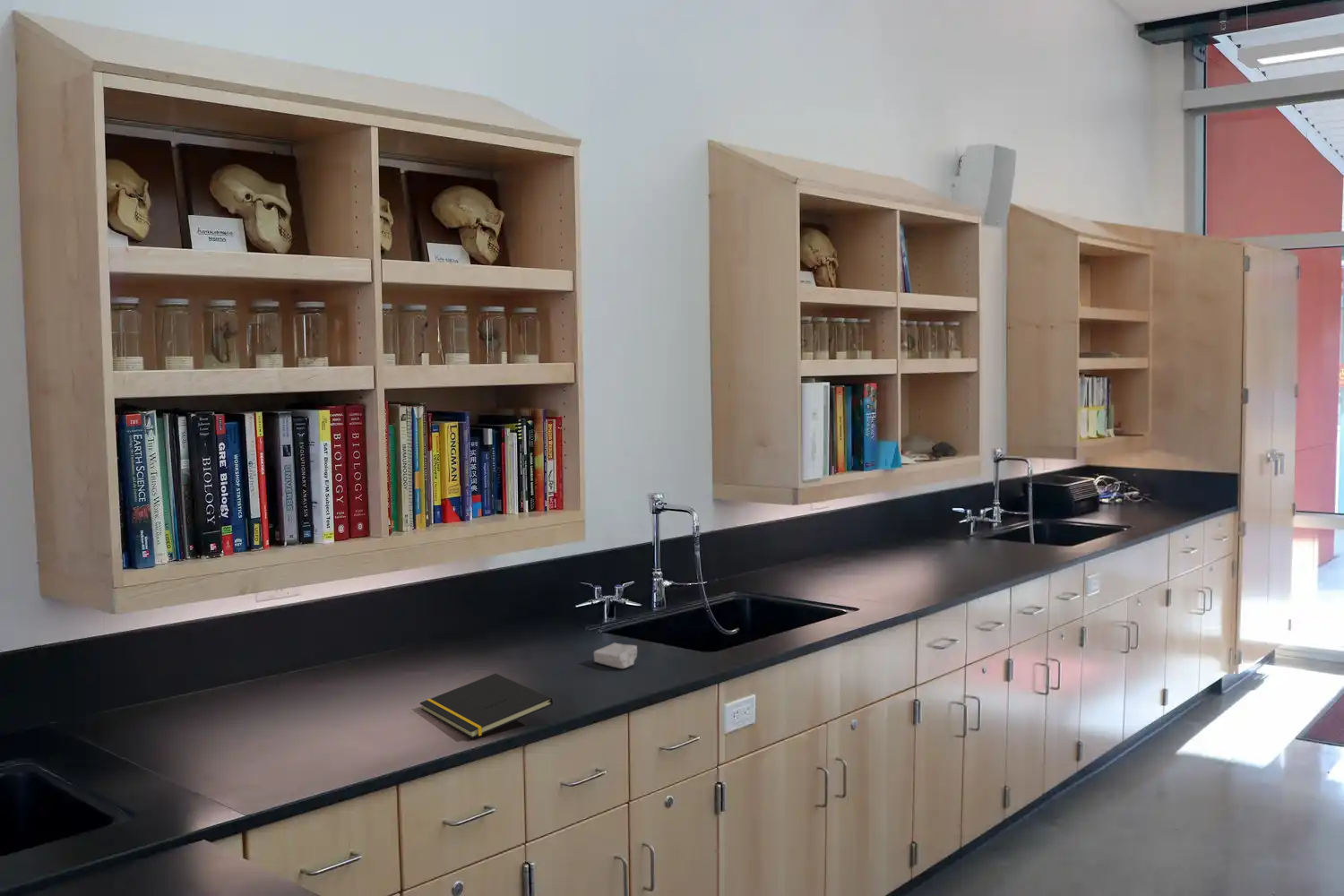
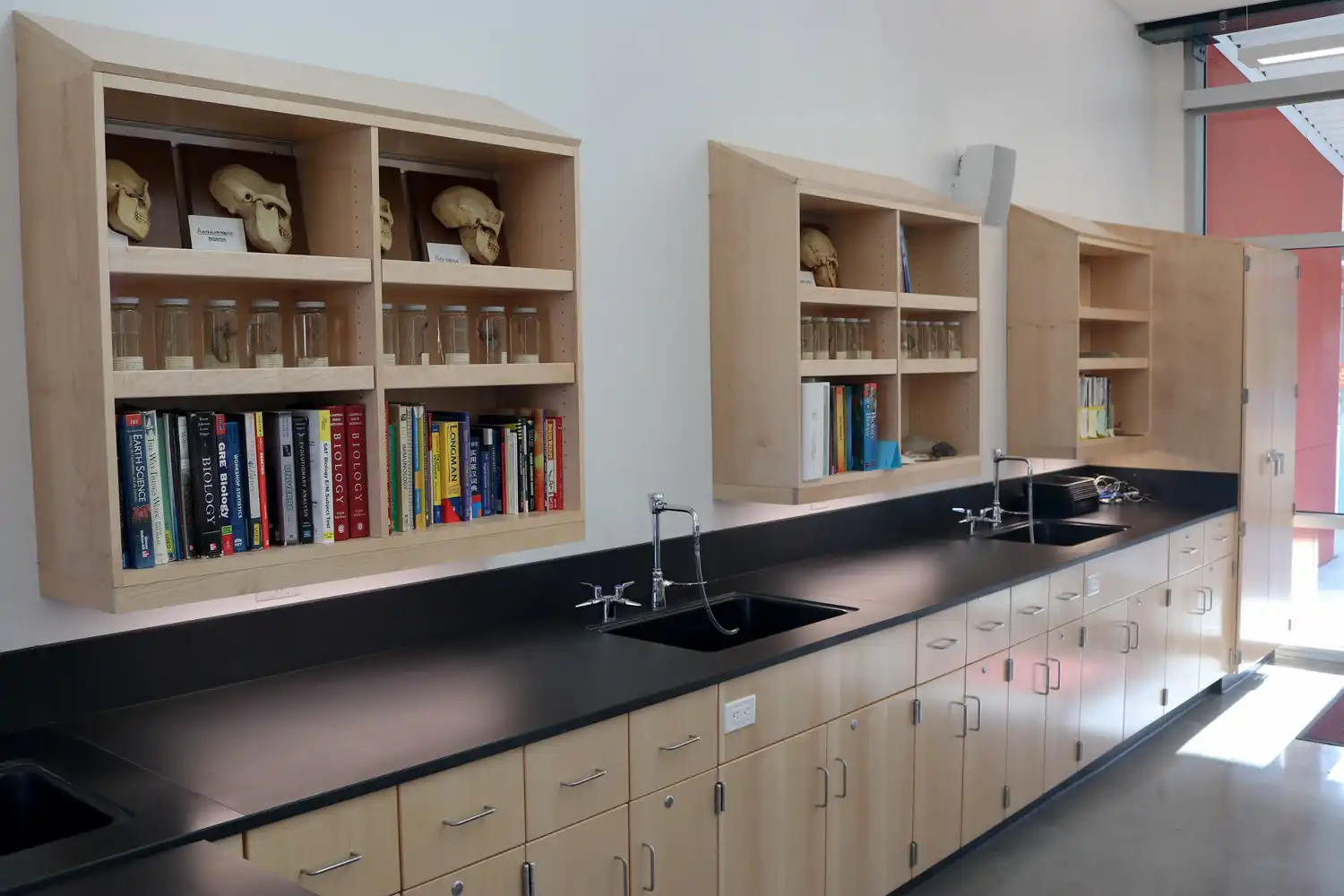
- soap bar (616, 654)
- notepad (485, 703)
